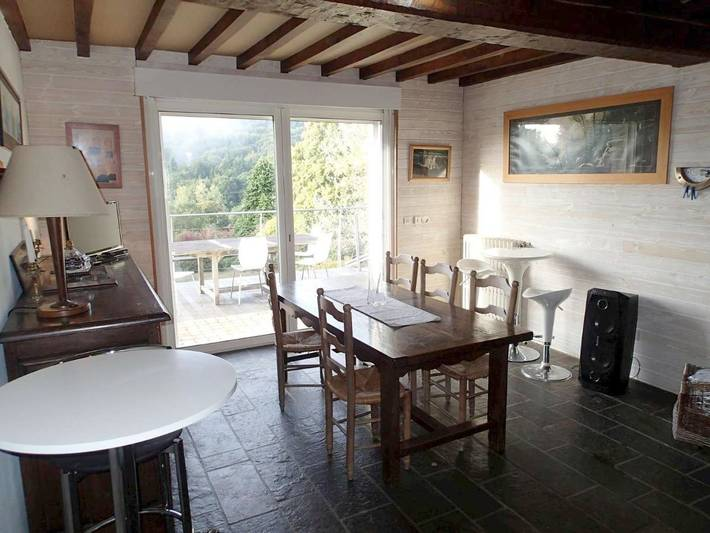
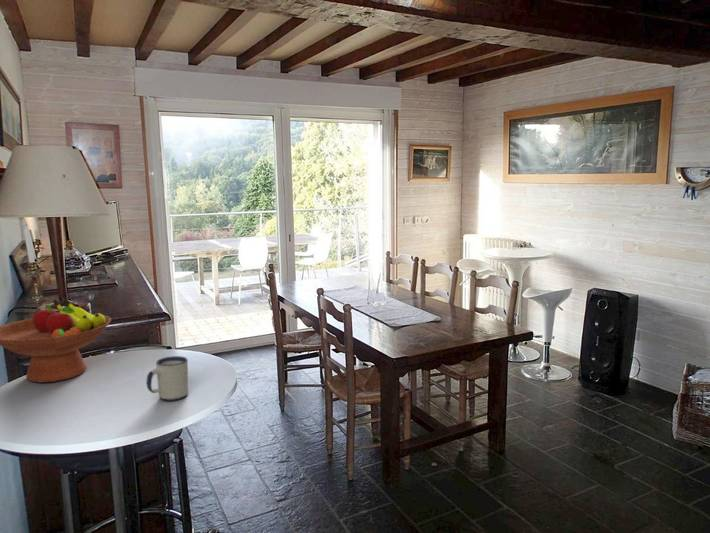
+ mug (167, 379)
+ fruit bowl (54, 340)
